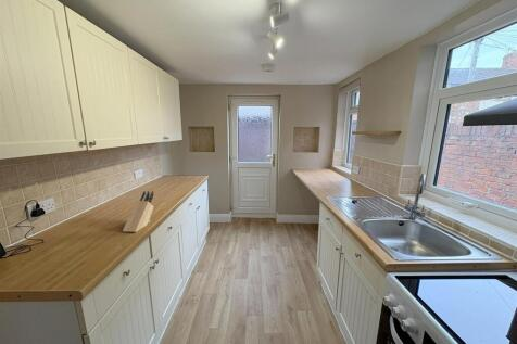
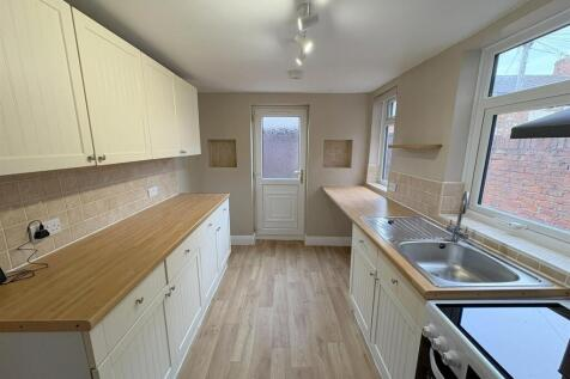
- knife block (140, 209)
